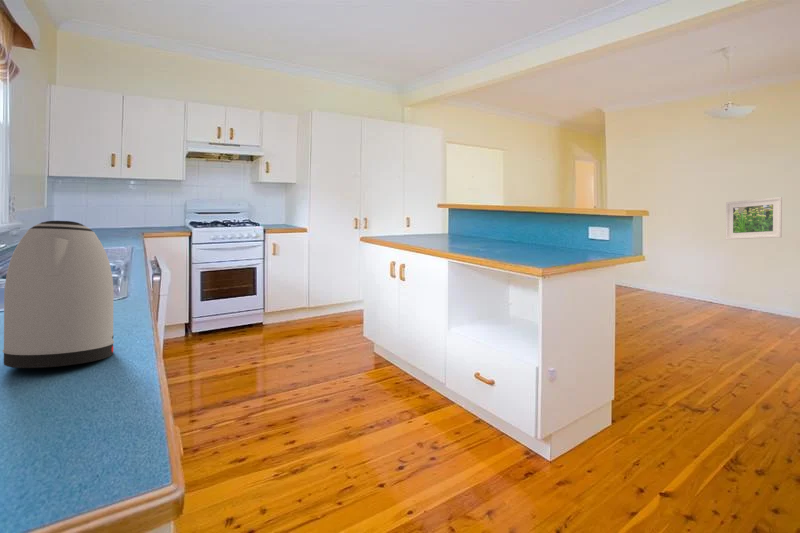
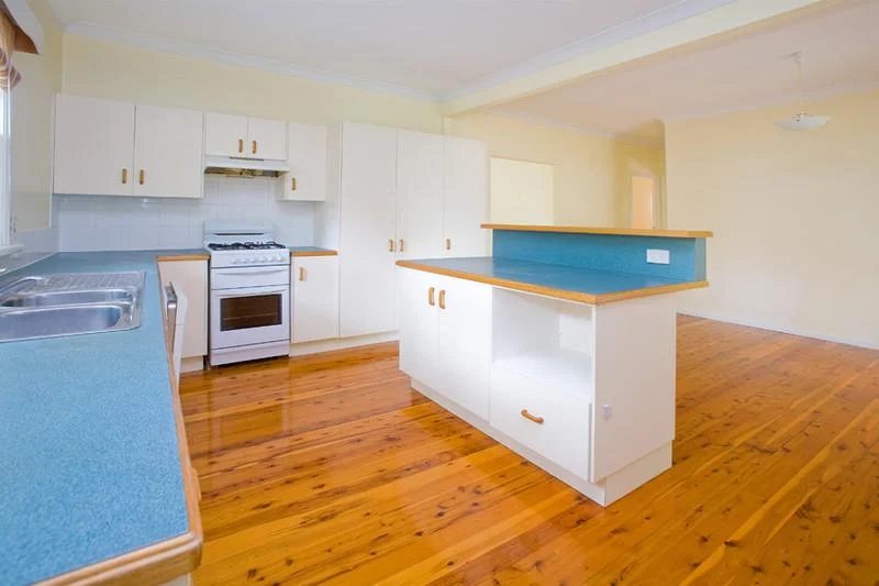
- kettle (66, 288)
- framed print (752, 219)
